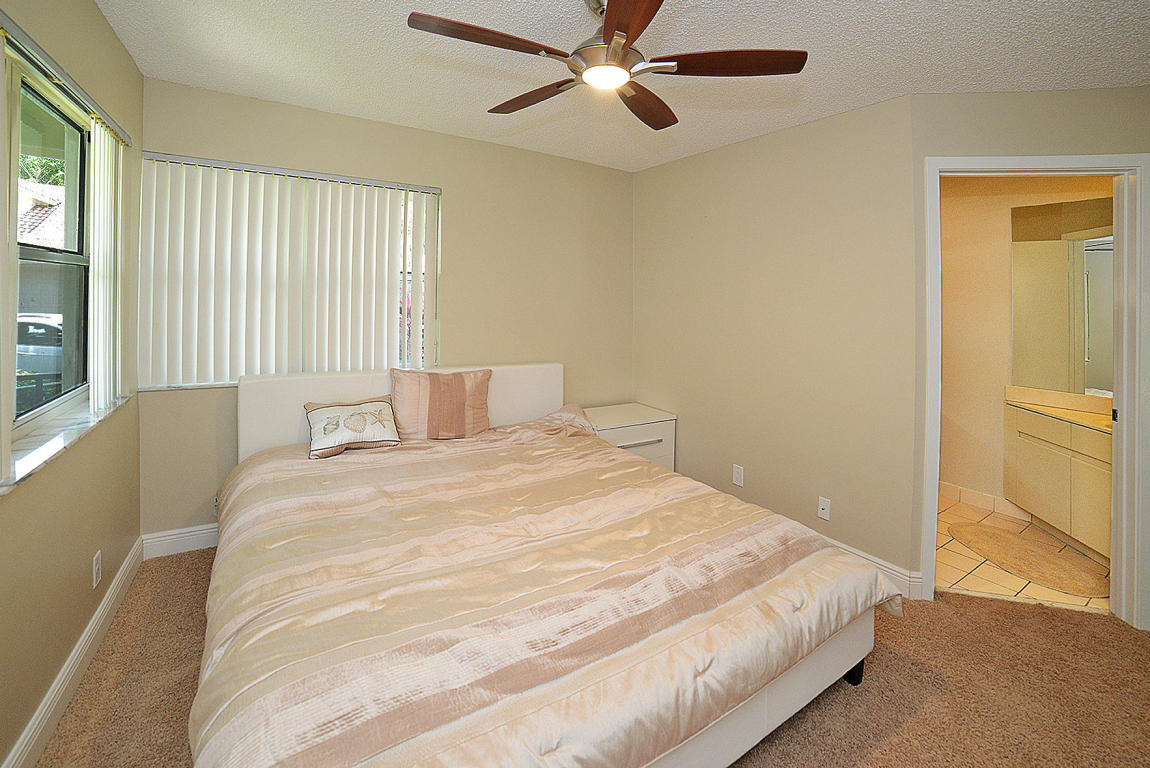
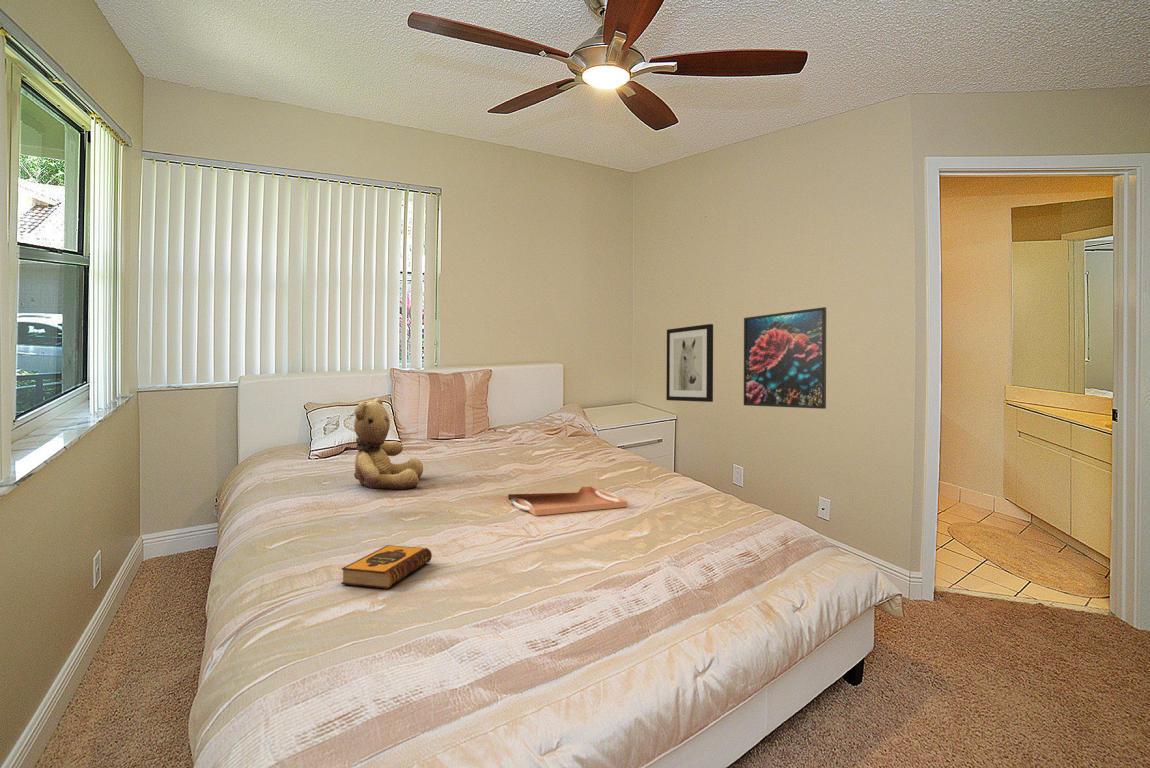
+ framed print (781, 359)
+ teddy bear (388, 442)
+ hardback book (389, 565)
+ serving tray (565, 499)
+ wall art (688, 364)
